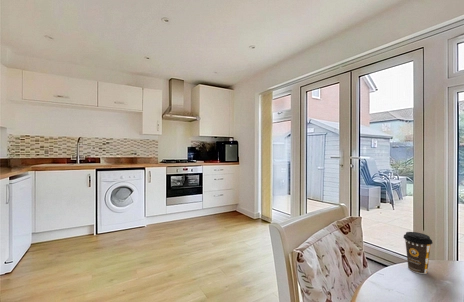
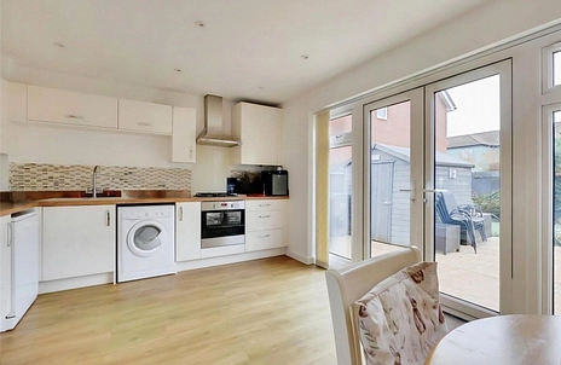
- coffee cup (417, 252)
